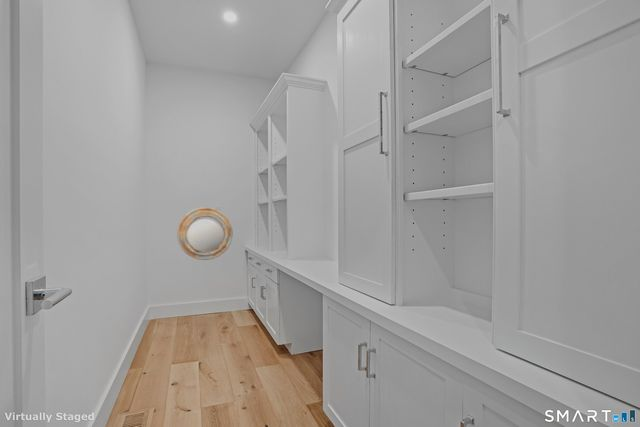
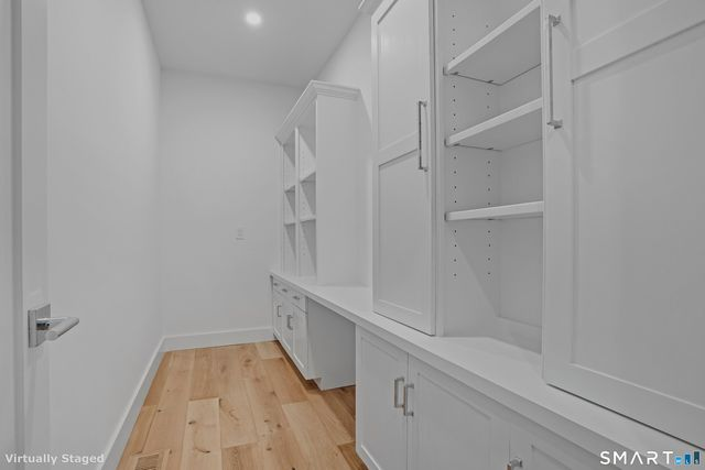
- home mirror (205, 233)
